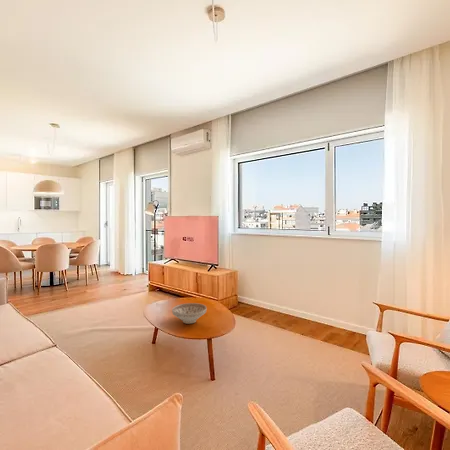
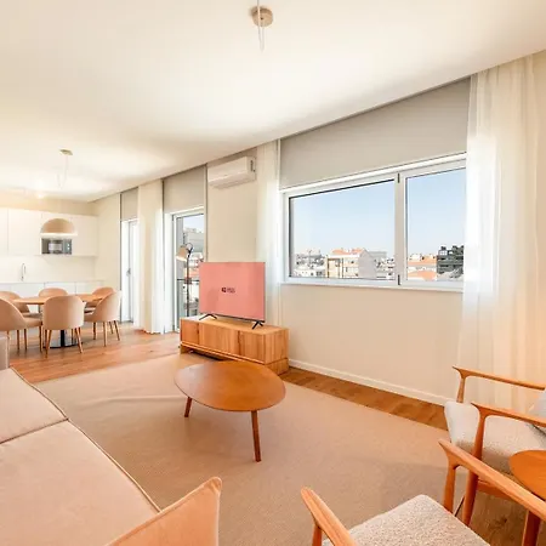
- decorative bowl (189, 314)
